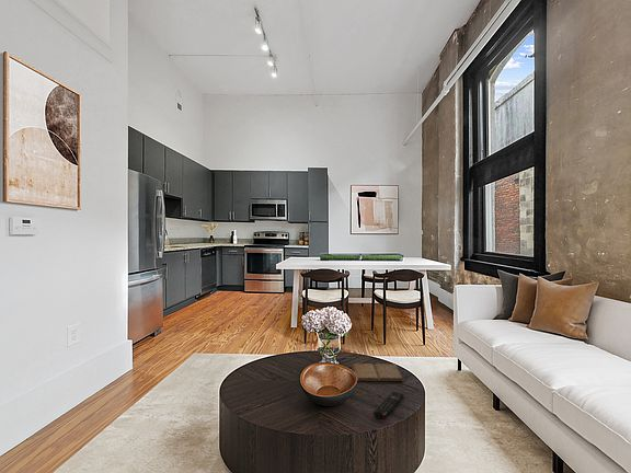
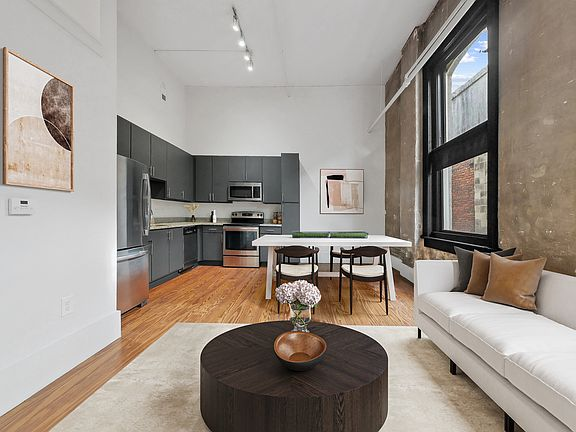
- book (376, 371)
- remote control (389, 404)
